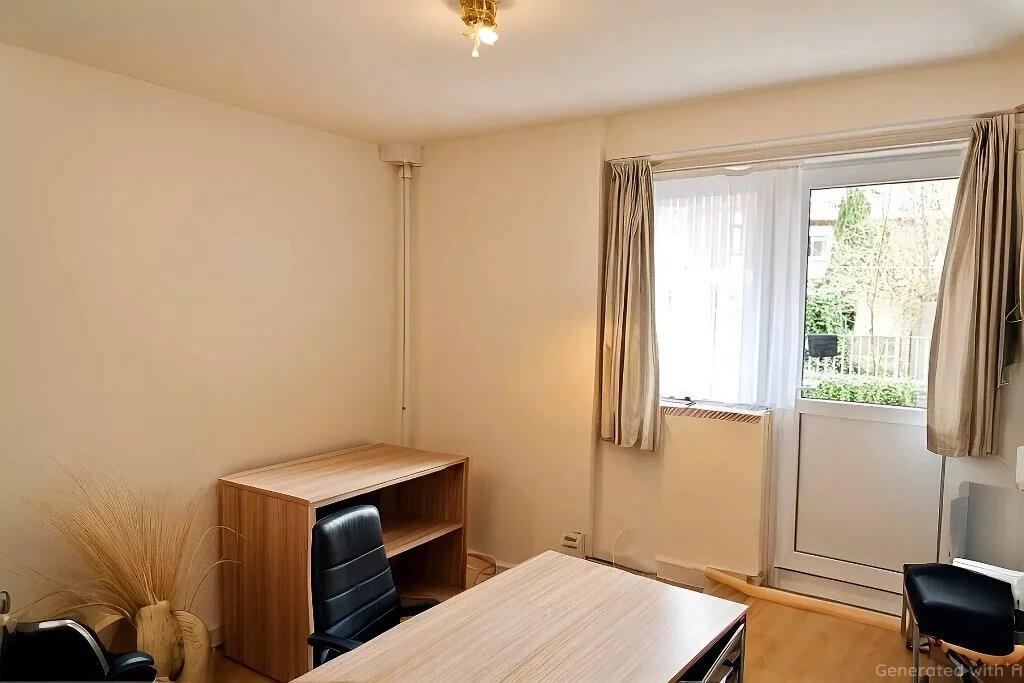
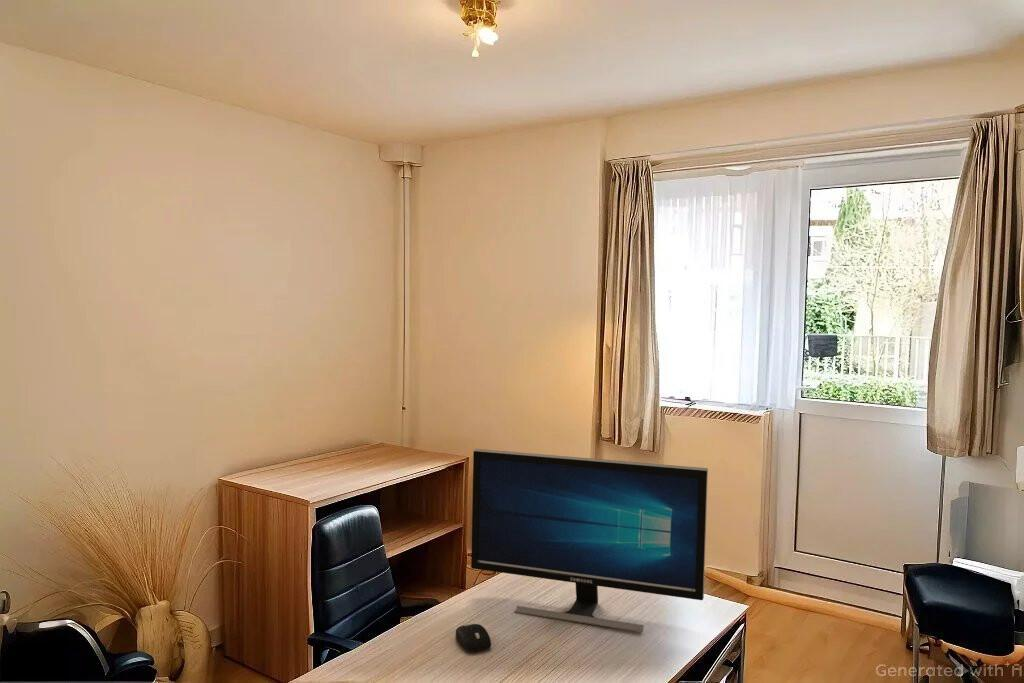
+ computer monitor (584, 534)
+ computer mouse (471, 634)
